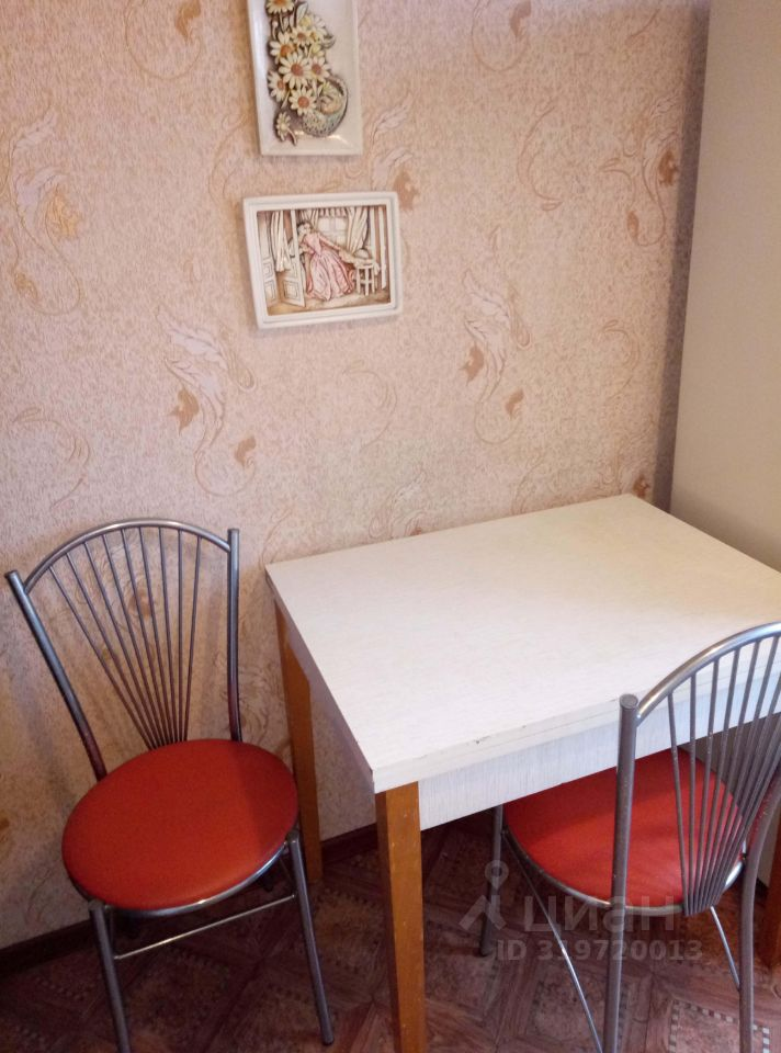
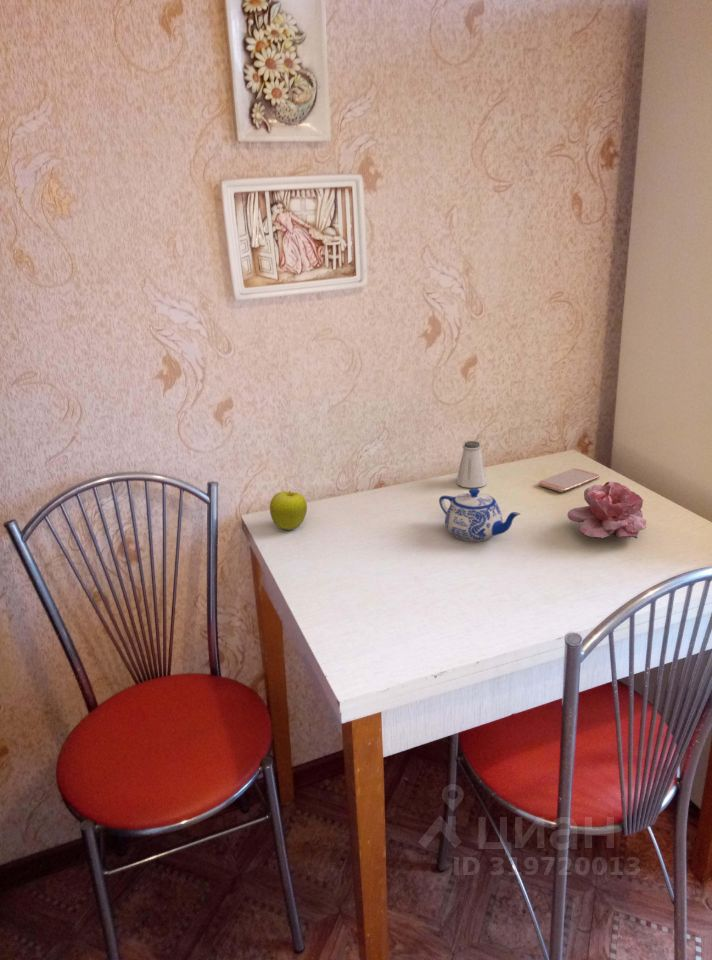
+ saltshaker (471, 463)
+ flower (610, 511)
+ fruit (288, 509)
+ teapot (477, 513)
+ smartphone (569, 479)
